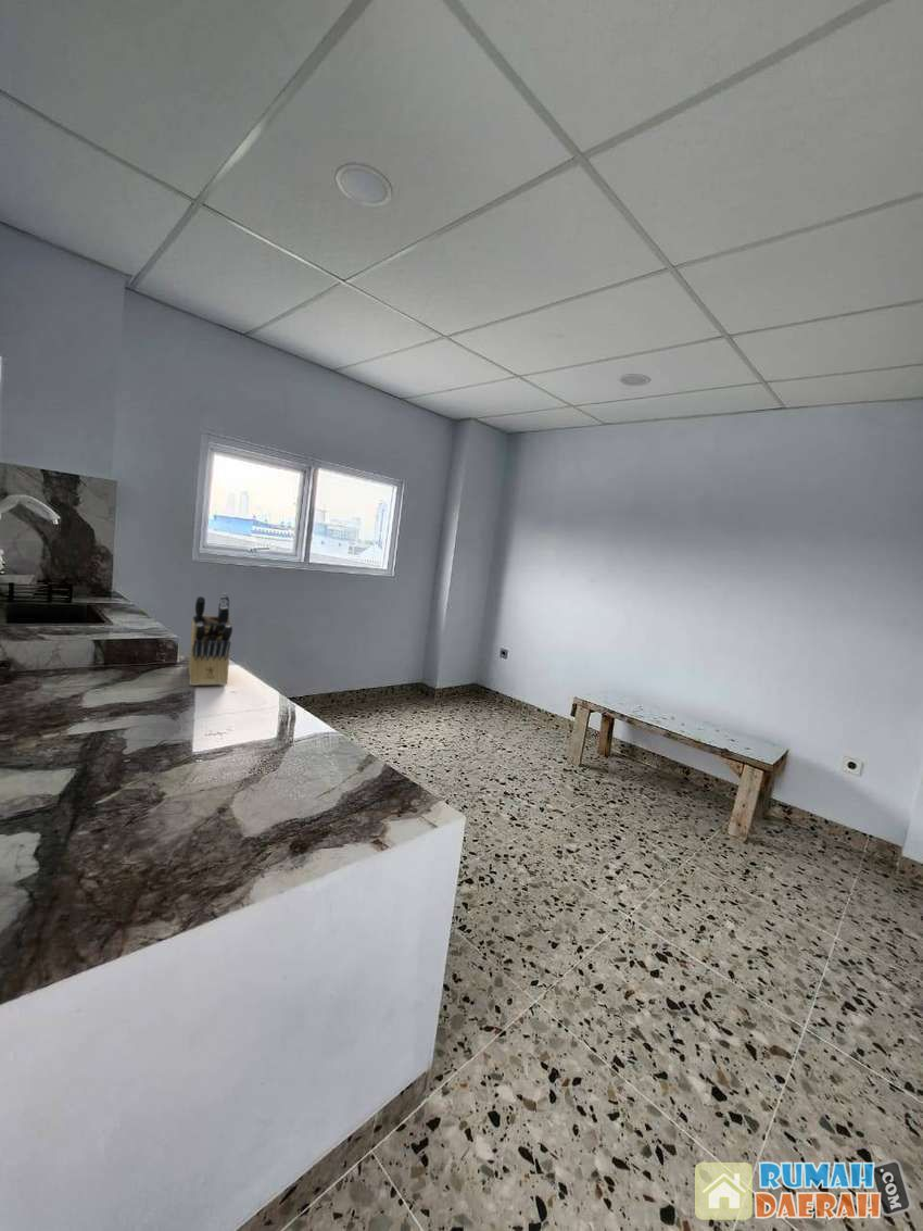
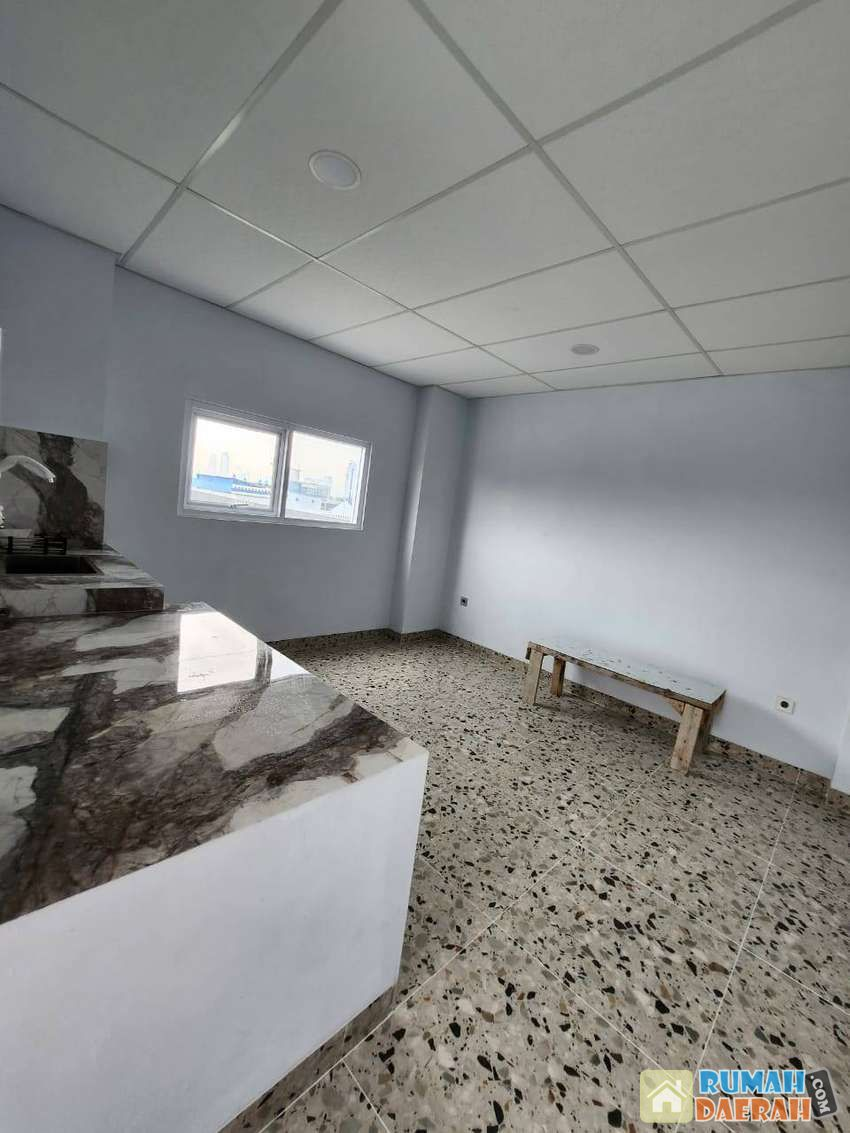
- knife block (211, 633)
